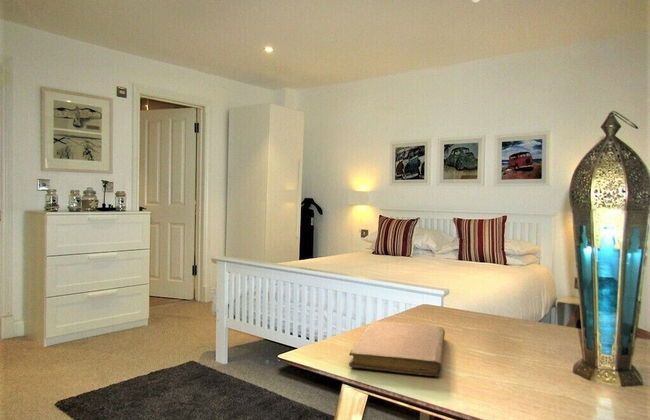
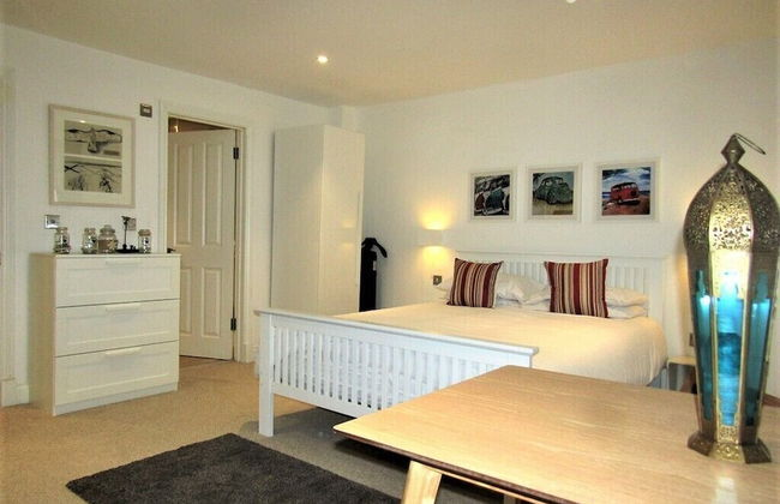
- notebook (401, 344)
